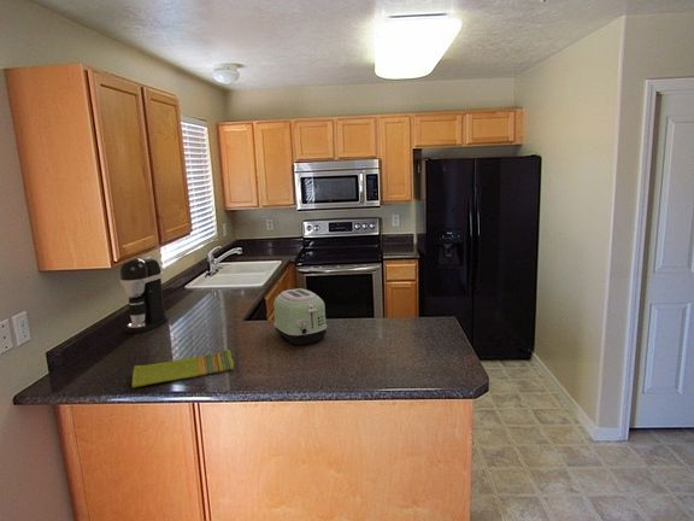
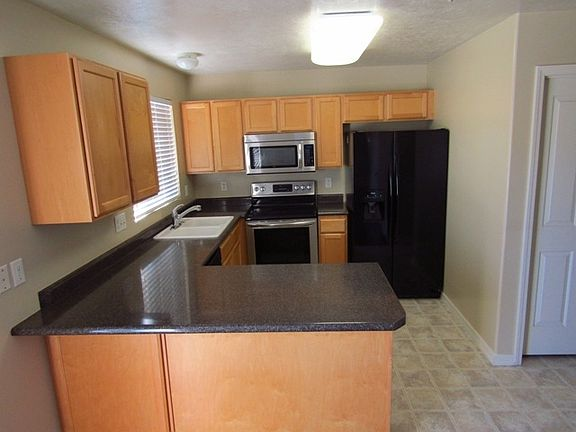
- coffee maker (143, 291)
- toaster (300, 315)
- dish towel (184, 367)
